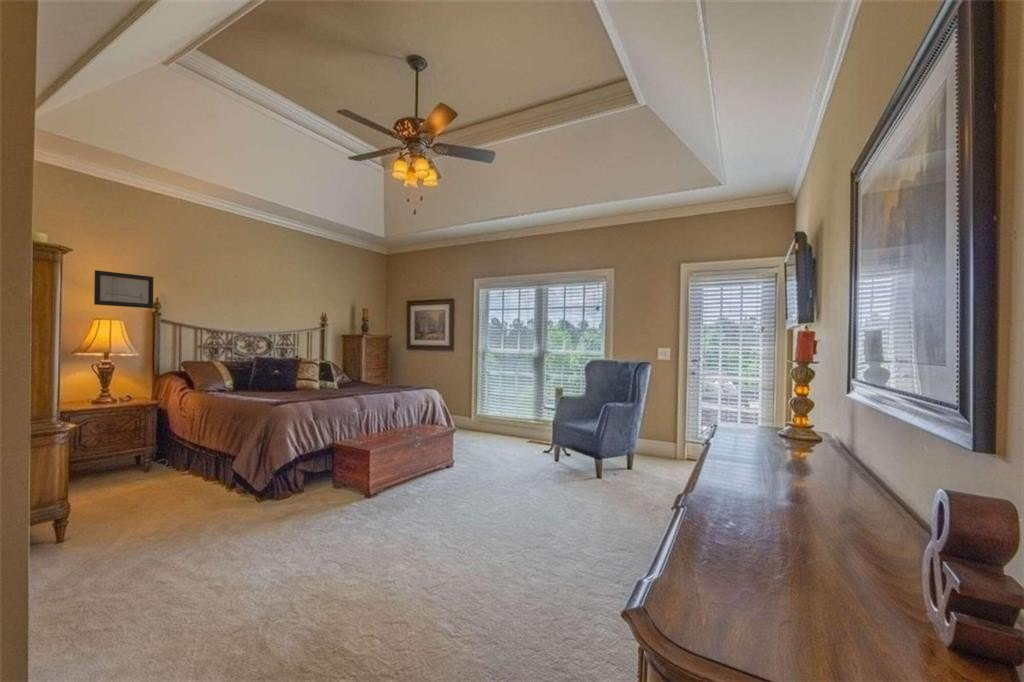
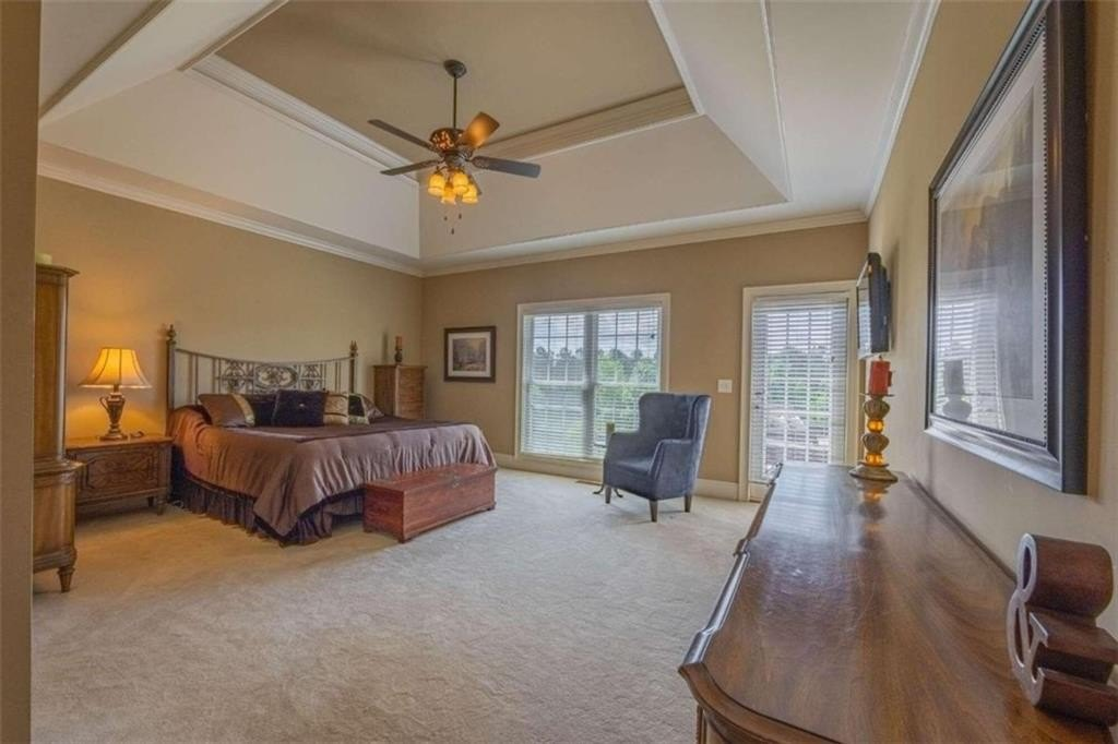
- wall art (125, 290)
